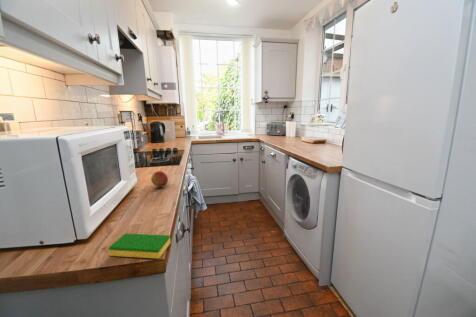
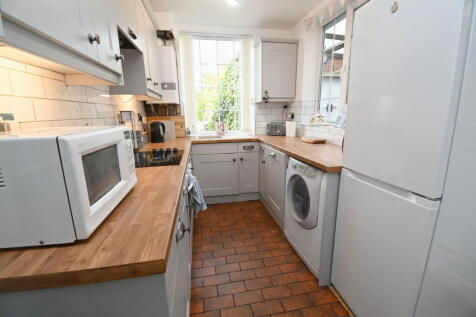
- dish sponge (140, 245)
- apple (159, 179)
